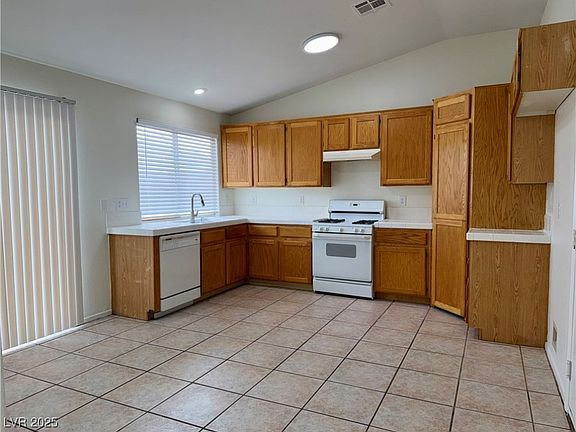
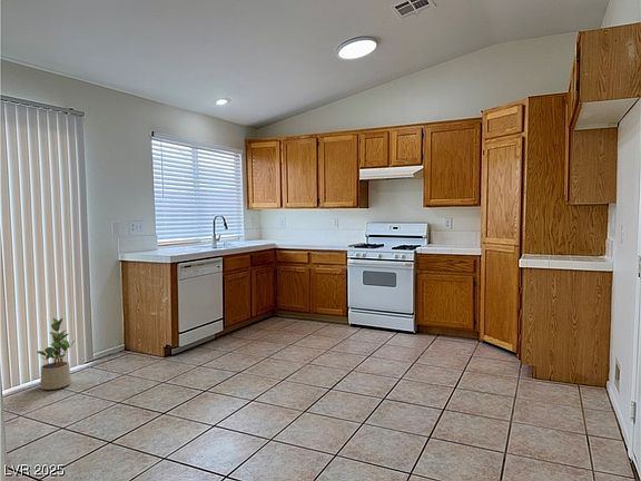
+ potted plant (53, 351)
